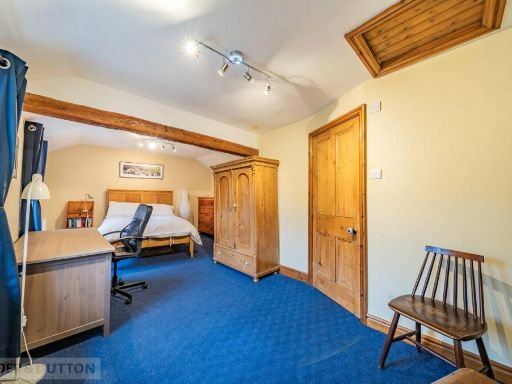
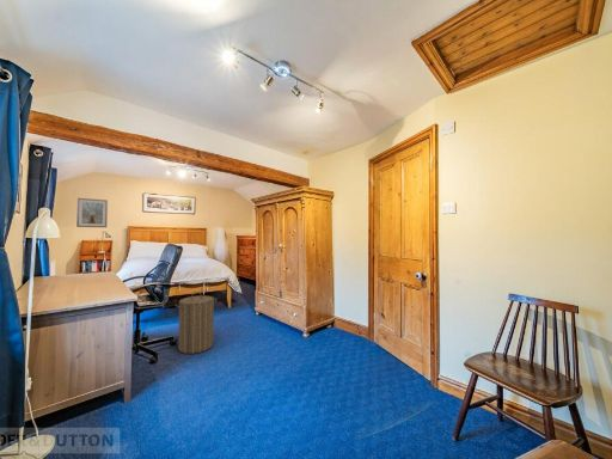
+ picture frame (92, 213)
+ laundry hamper (196, 319)
